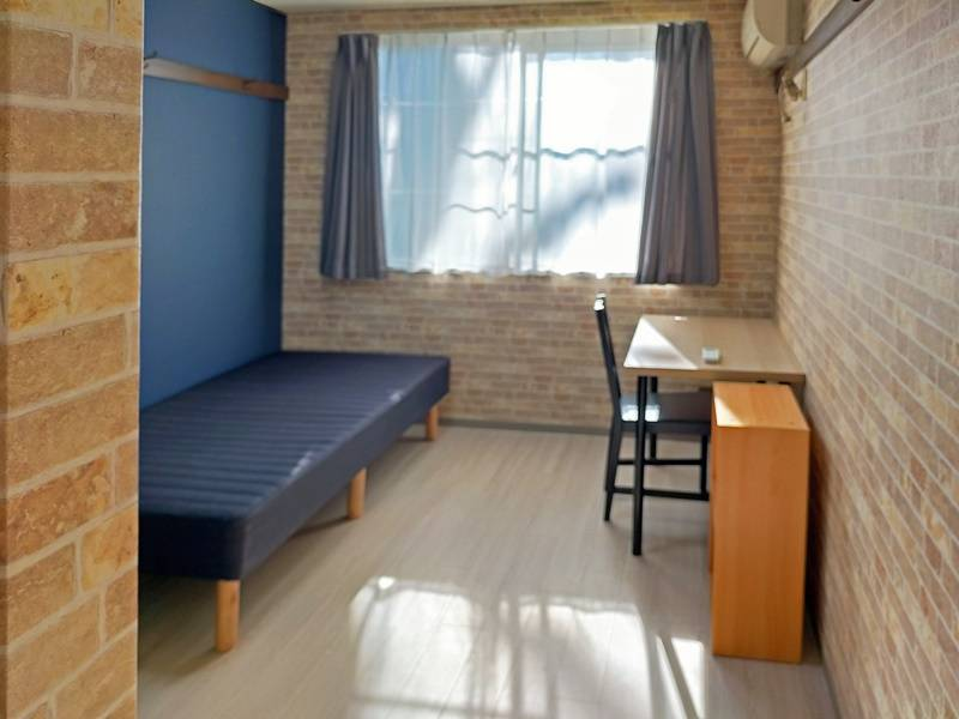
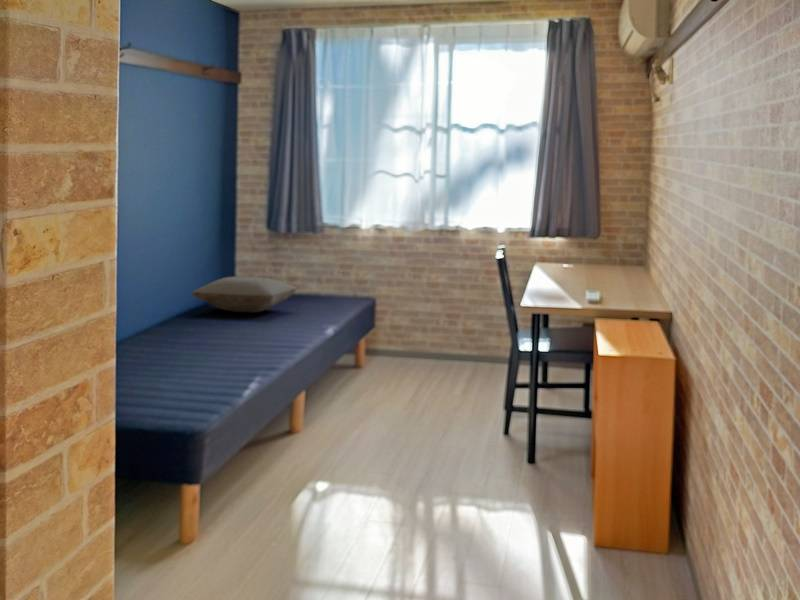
+ pillow (245, 295)
